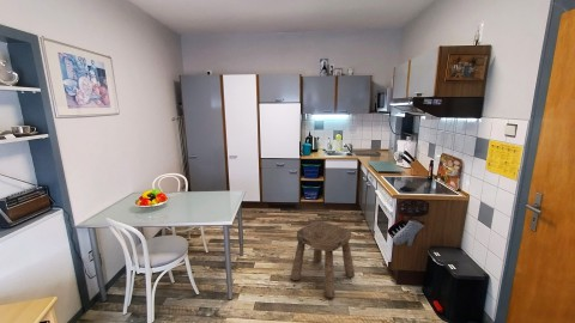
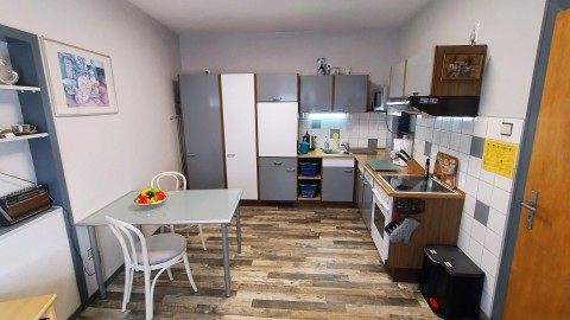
- stool (321, 254)
